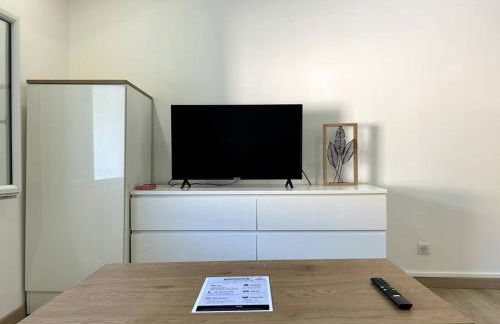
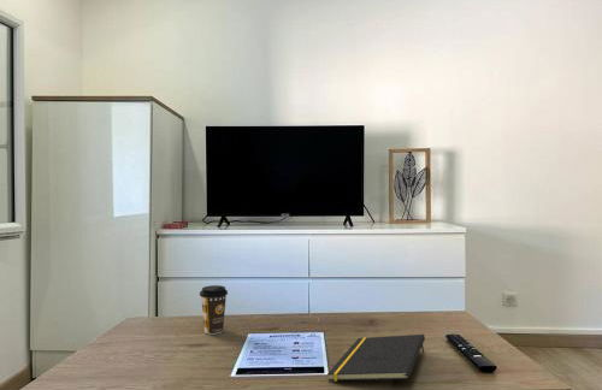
+ notepad (379, 355)
+ coffee cup (213, 309)
